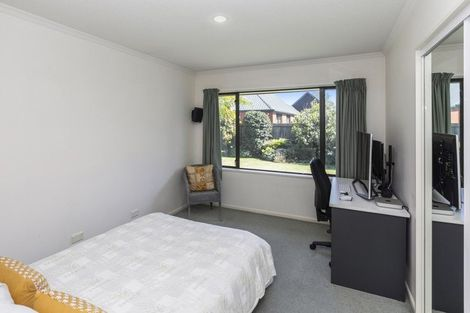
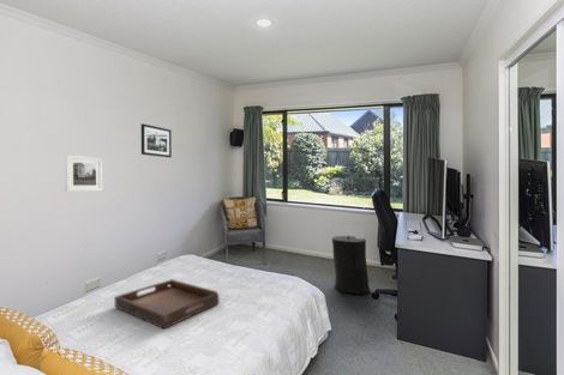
+ picture frame (156, 141)
+ trash can (349, 261)
+ serving tray (168, 300)
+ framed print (84, 174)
